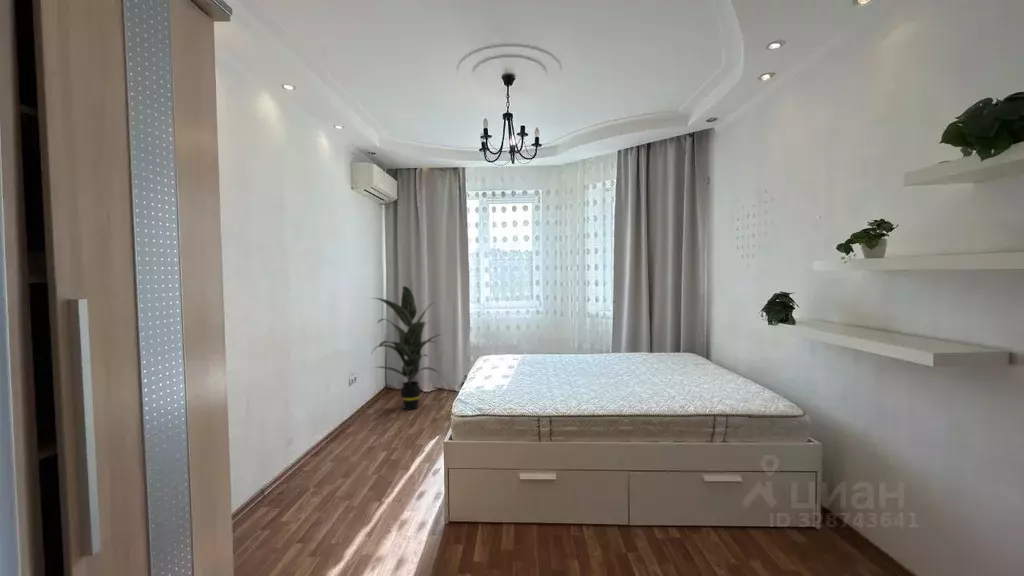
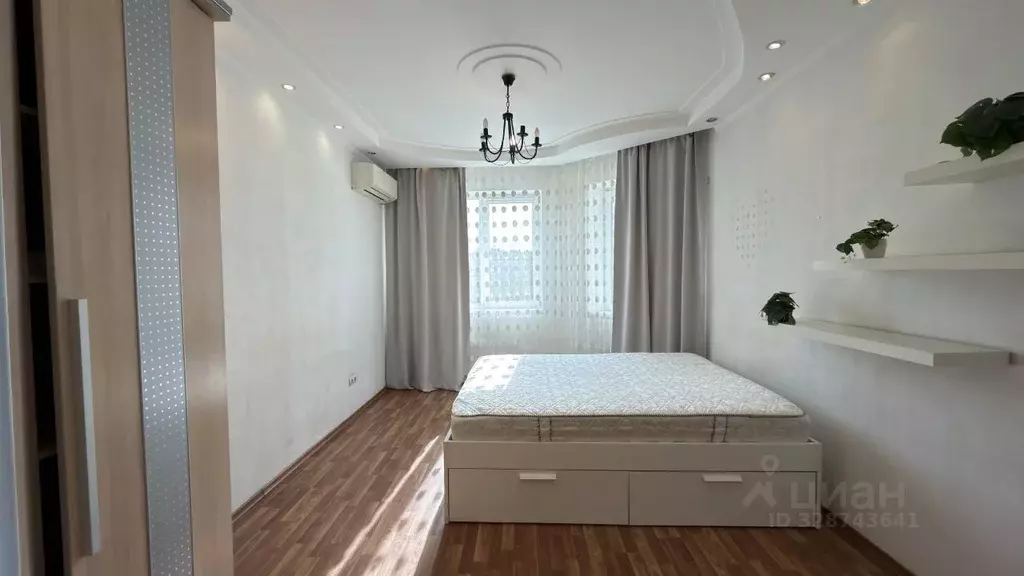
- indoor plant (405, 347)
